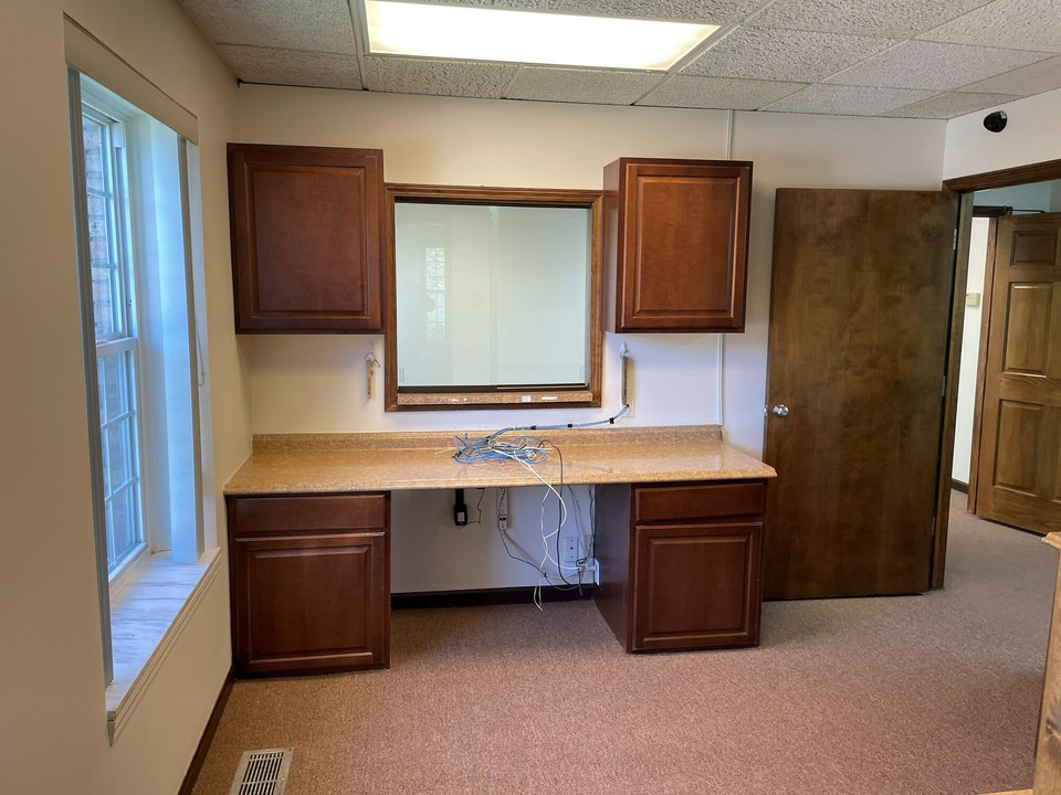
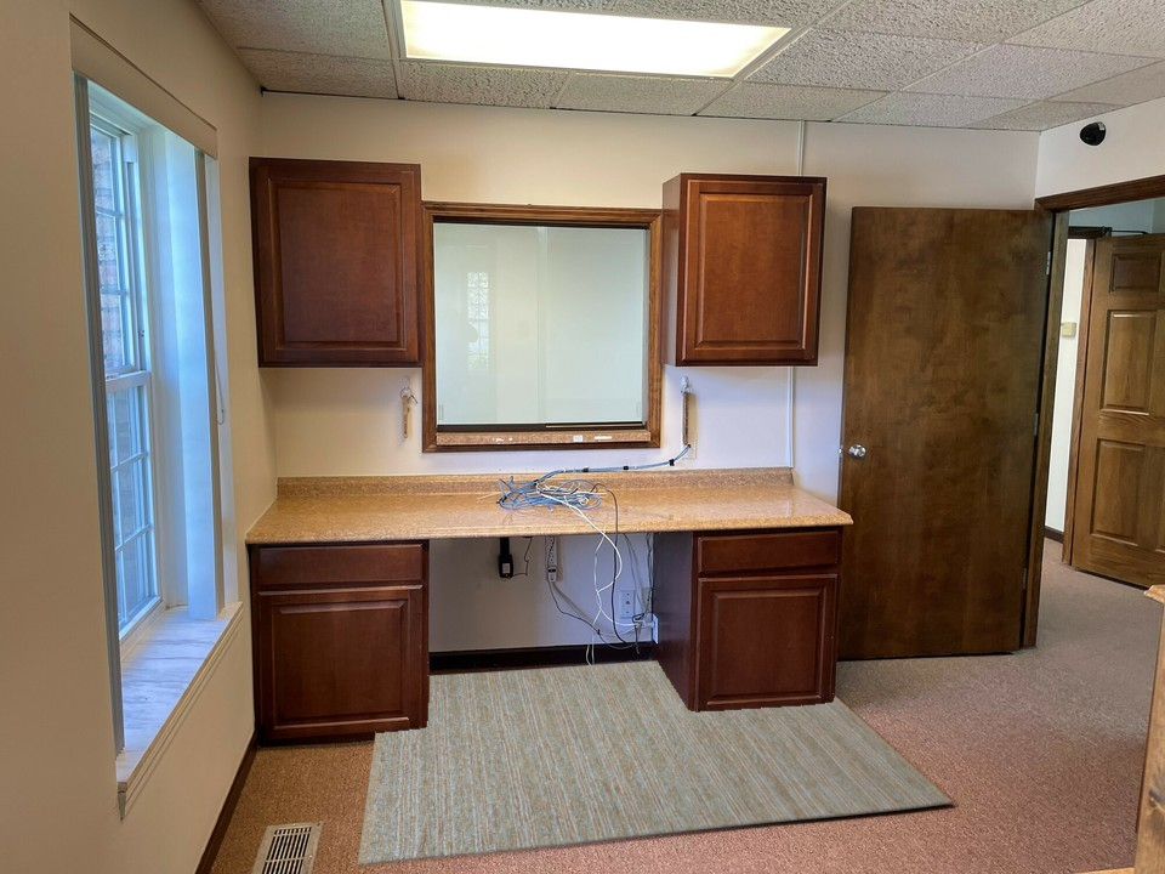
+ rug (626, 732)
